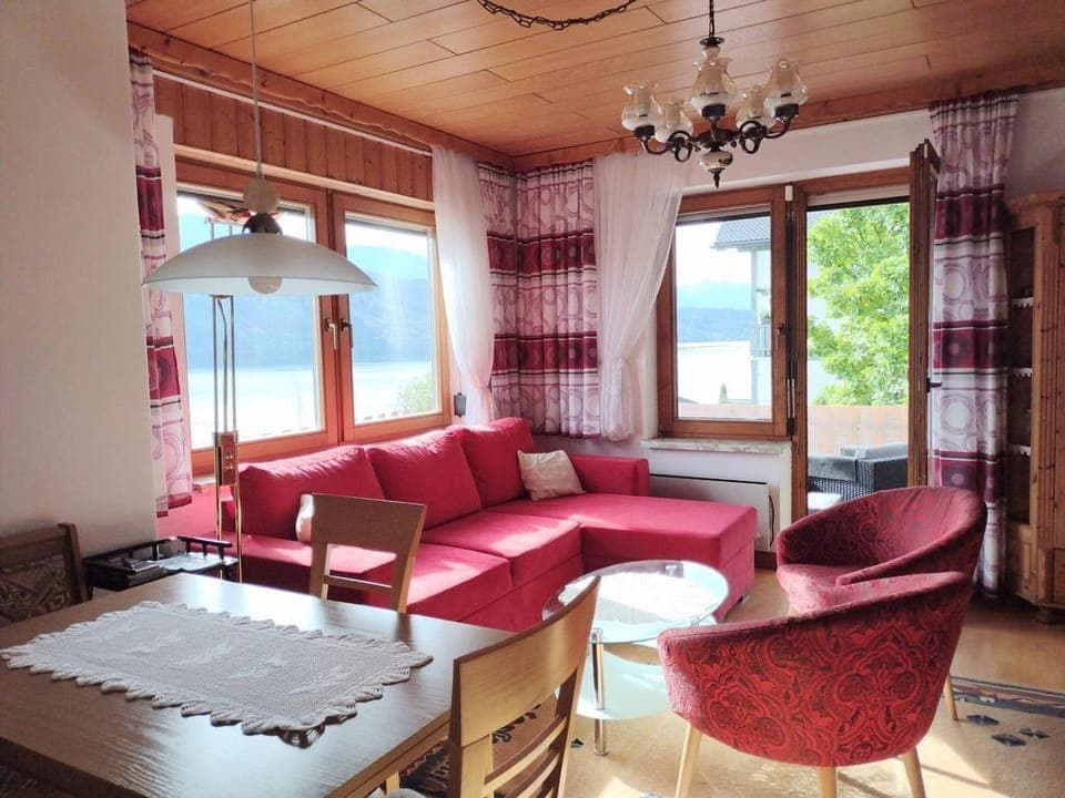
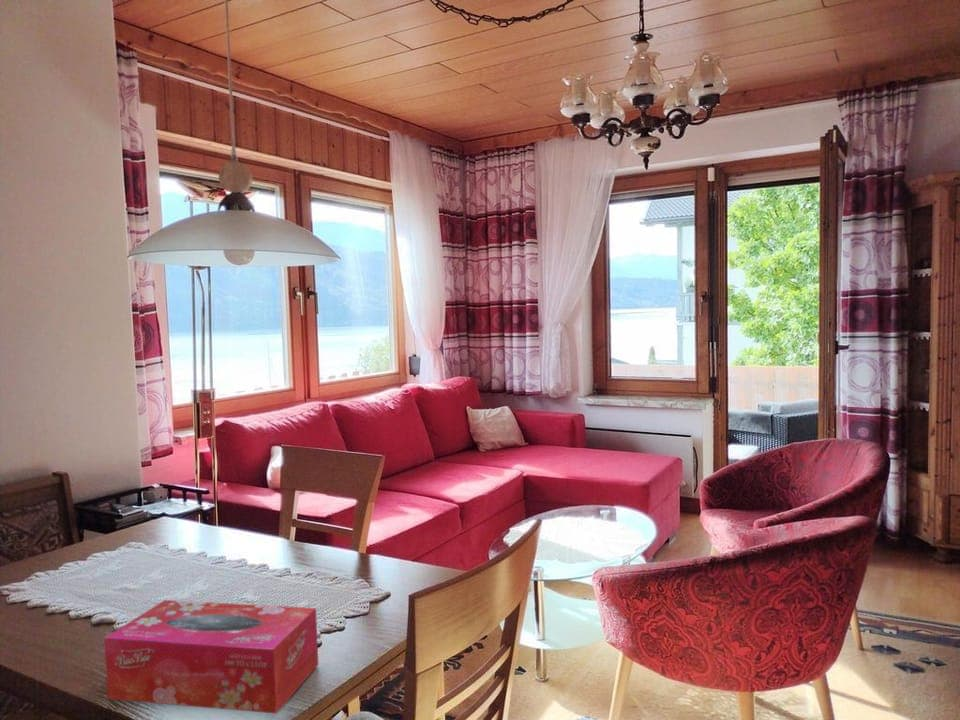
+ tissue box (215, 651)
